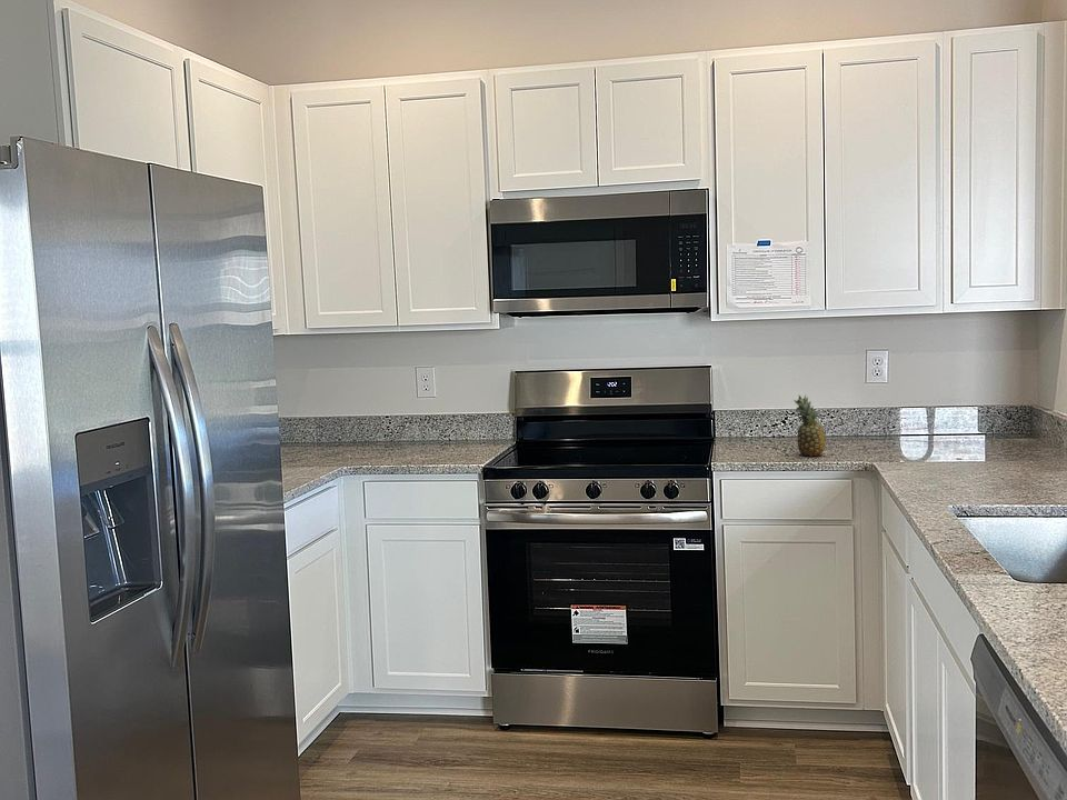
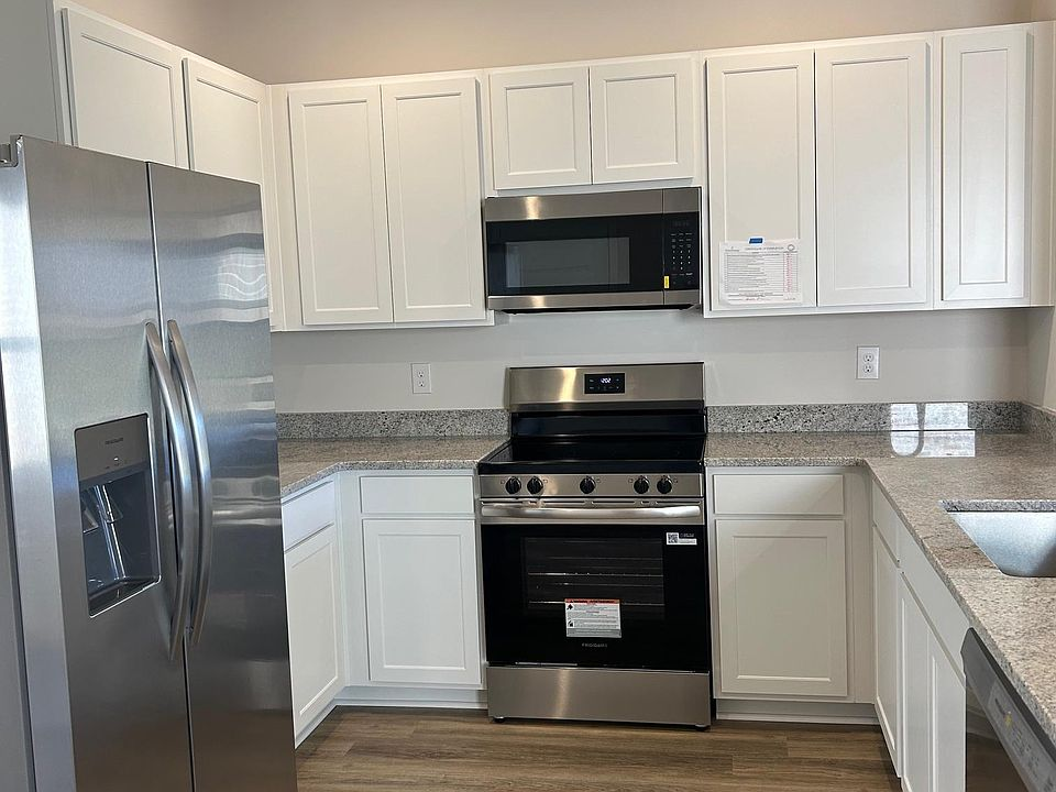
- fruit (808, 423)
